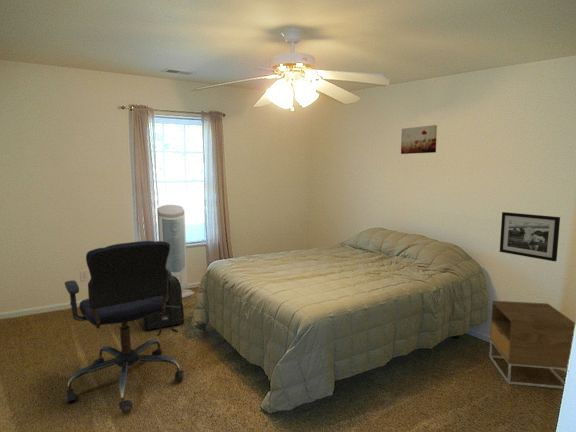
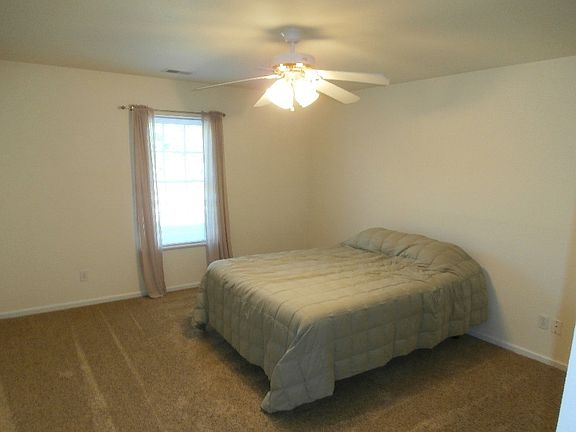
- picture frame (528, 235)
- air purifier (172, 251)
- office chair (122, 310)
- wall art (418, 140)
- nightstand (528, 342)
- backpack (163, 297)
